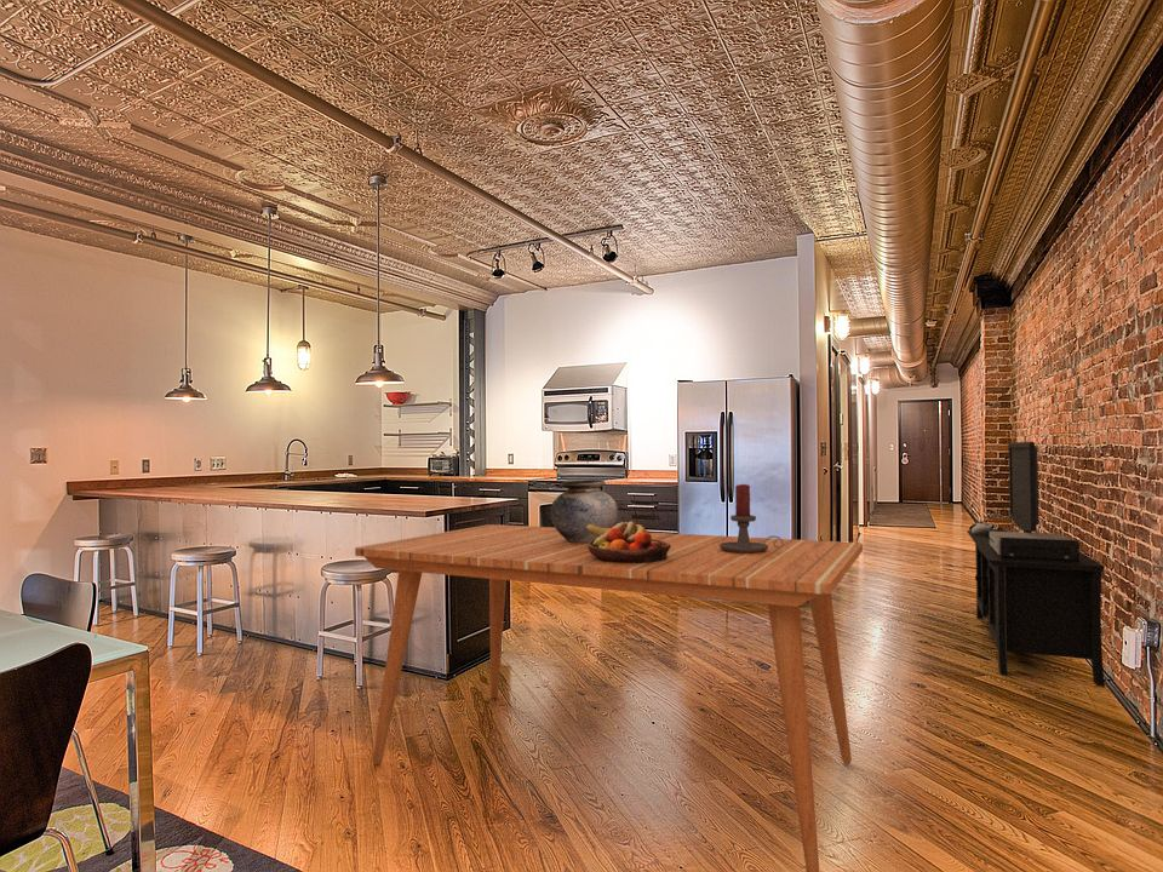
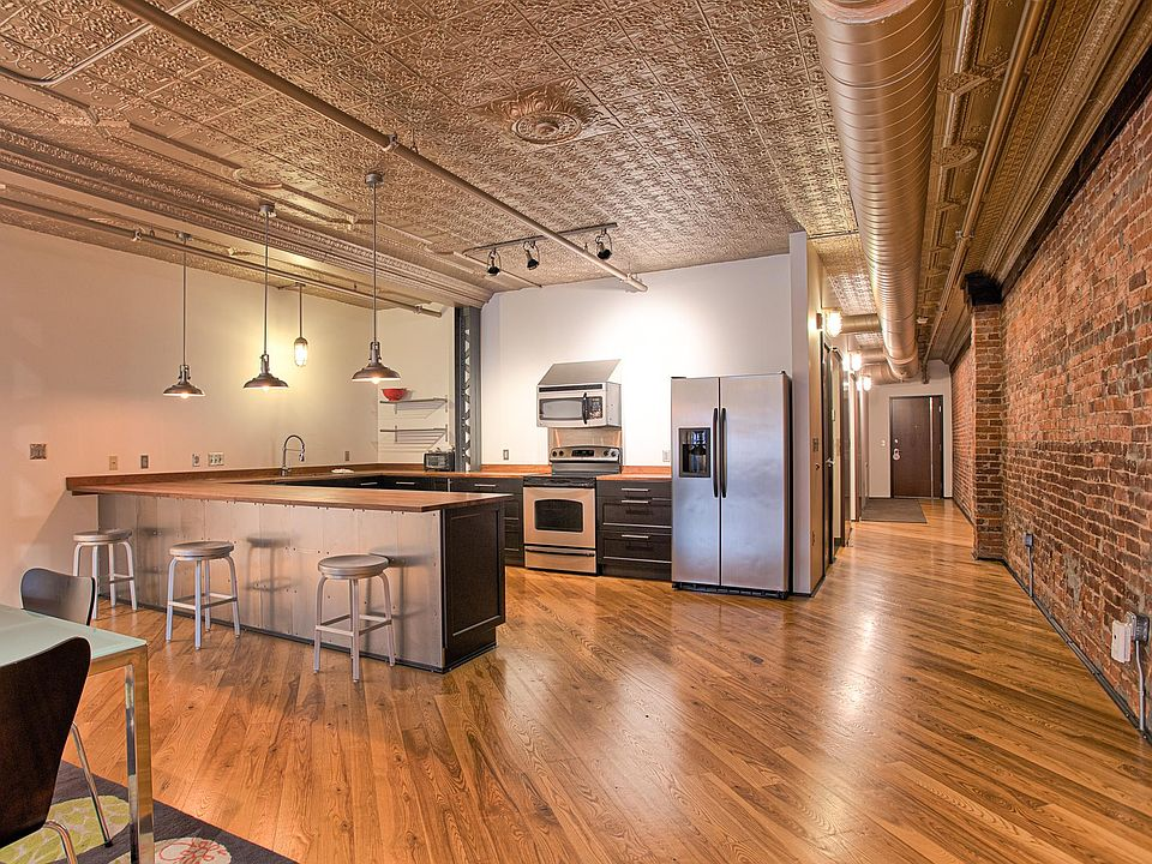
- fruit bowl (628, 539)
- candle holder (750, 516)
- dining table (618, 590)
- media console (1022, 543)
- vase (584, 510)
